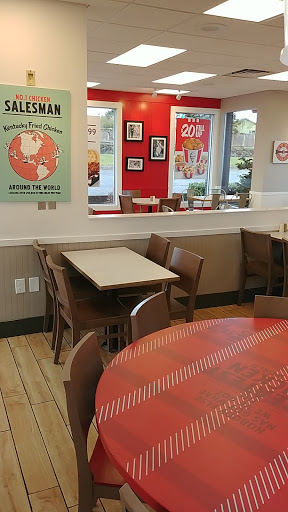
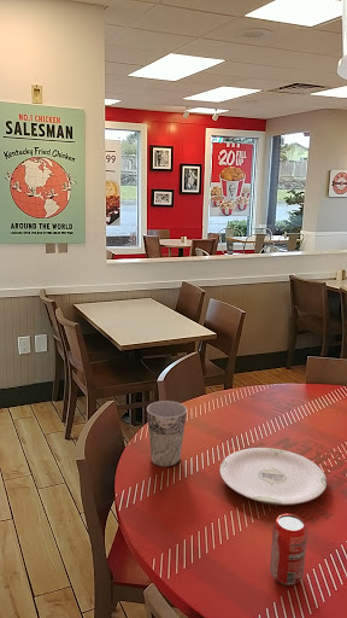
+ plate (271, 477)
+ beverage can (288, 549)
+ cup (165, 433)
